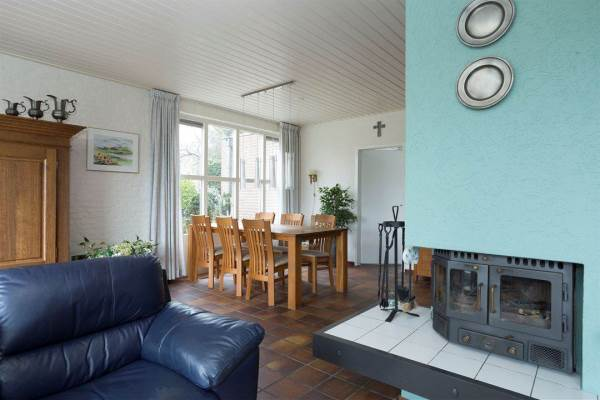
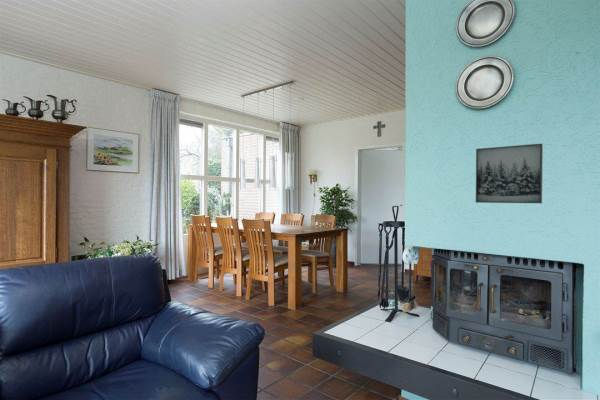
+ wall art (507, 174)
